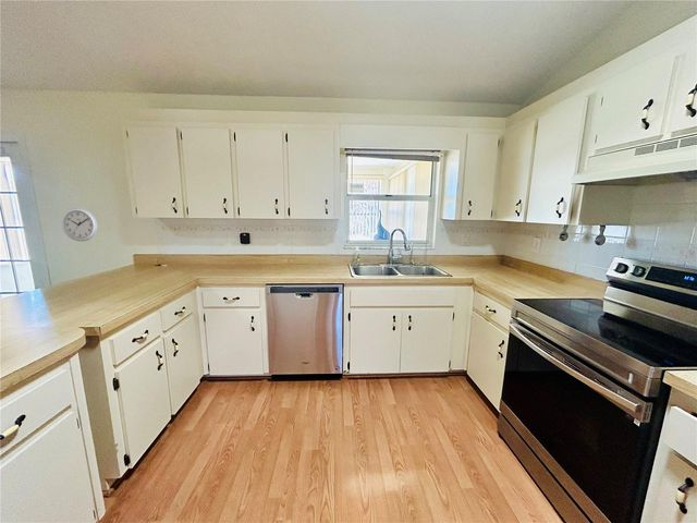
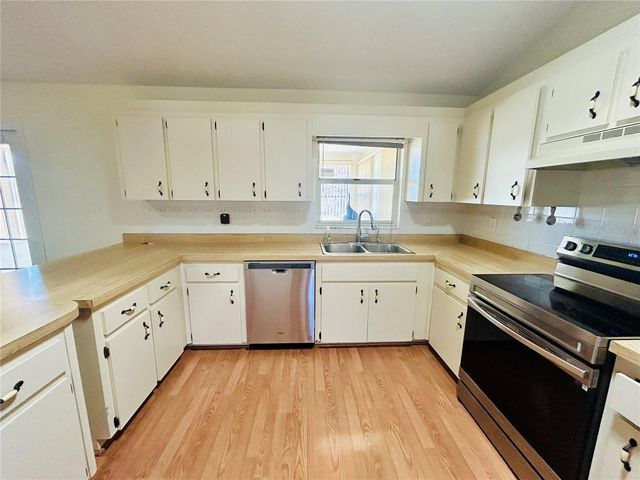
- wall clock (78, 224)
